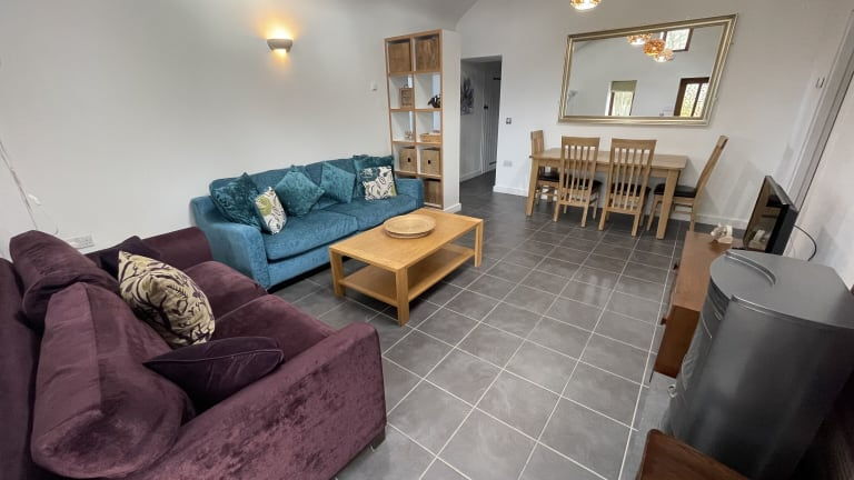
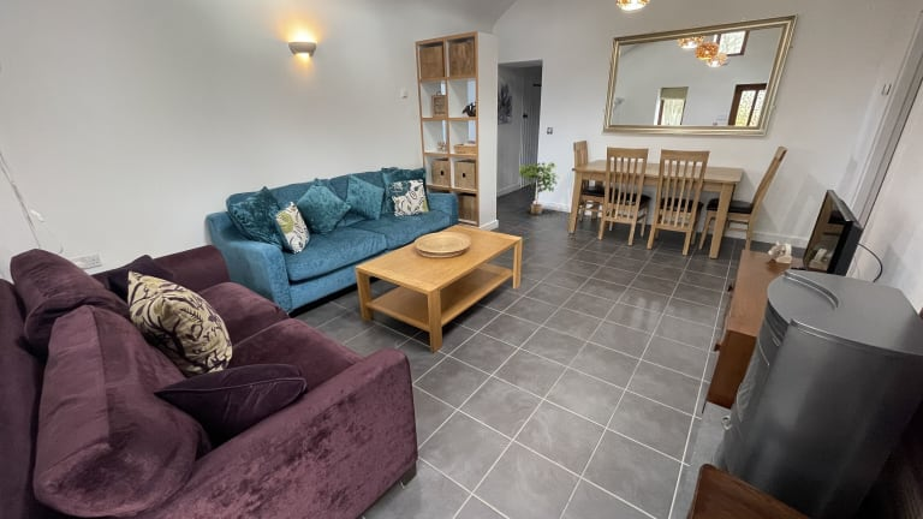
+ potted plant (536, 190)
